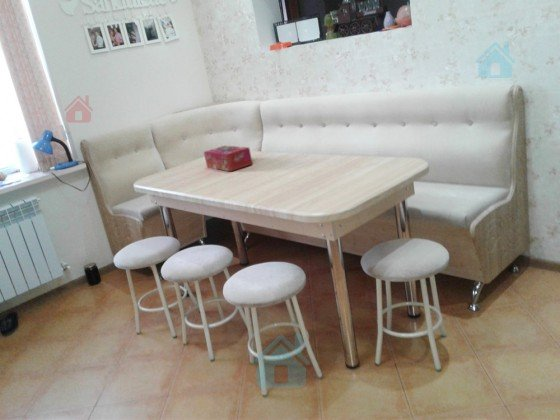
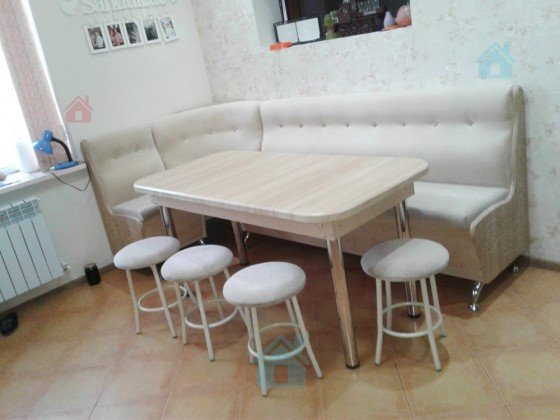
- tissue box (227, 157)
